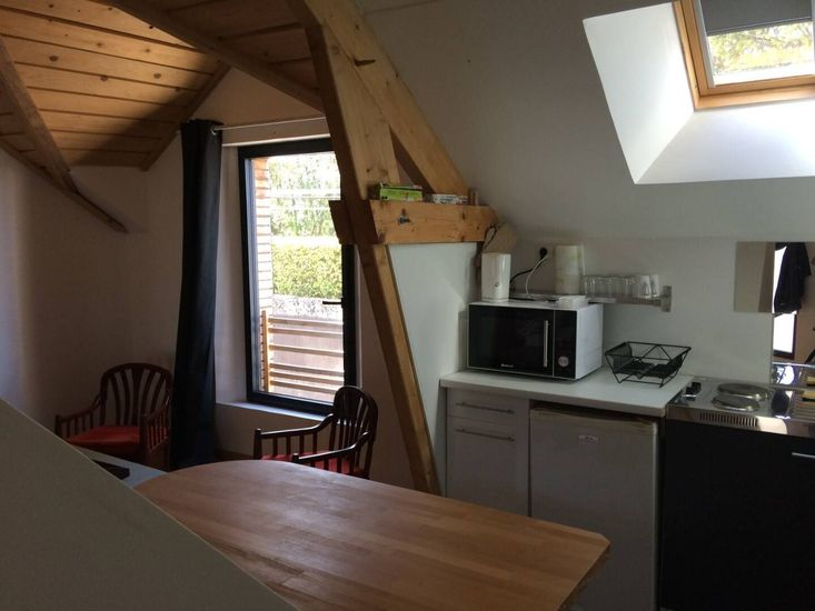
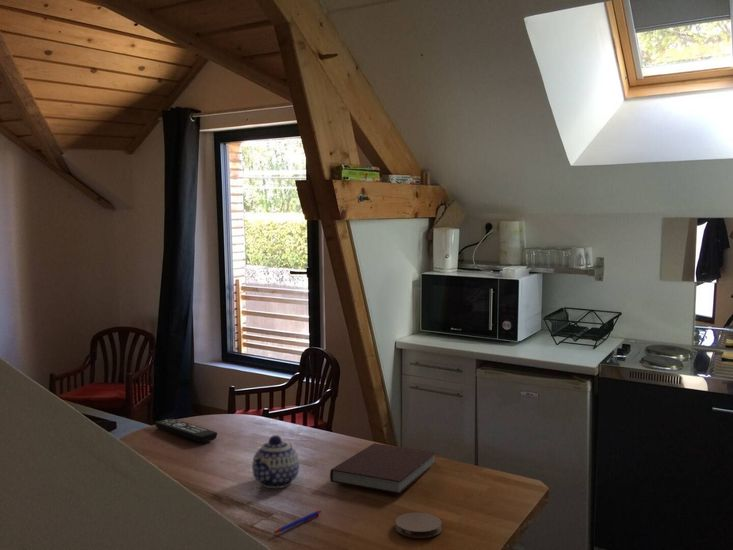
+ pen (297, 522)
+ teapot (275, 459)
+ notebook (385, 466)
+ remote control (185, 430)
+ coaster (418, 524)
